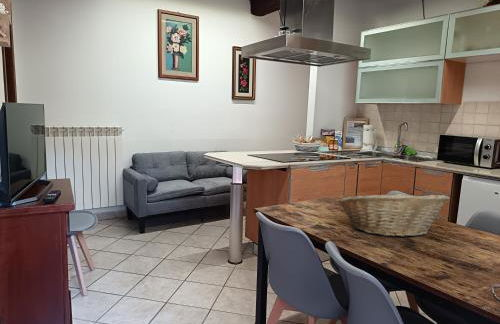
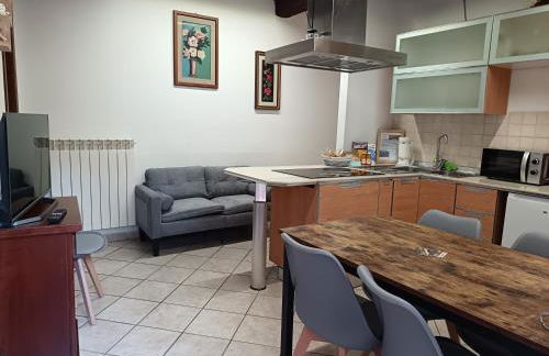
- fruit basket (391, 208)
